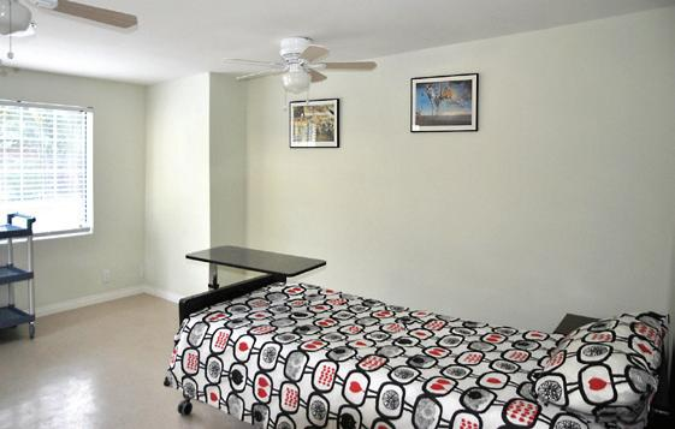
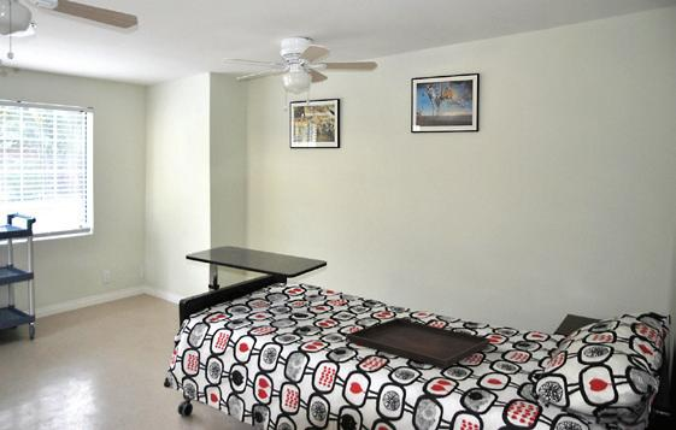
+ serving tray (417, 340)
